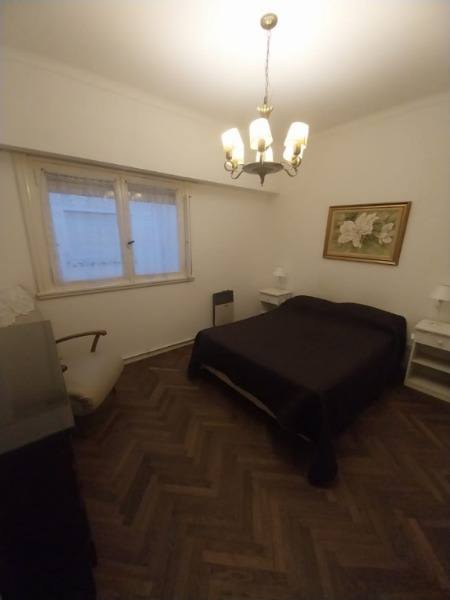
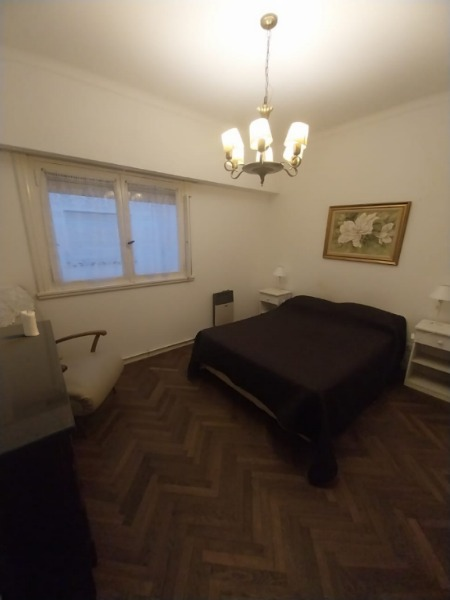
+ candle (30, 322)
